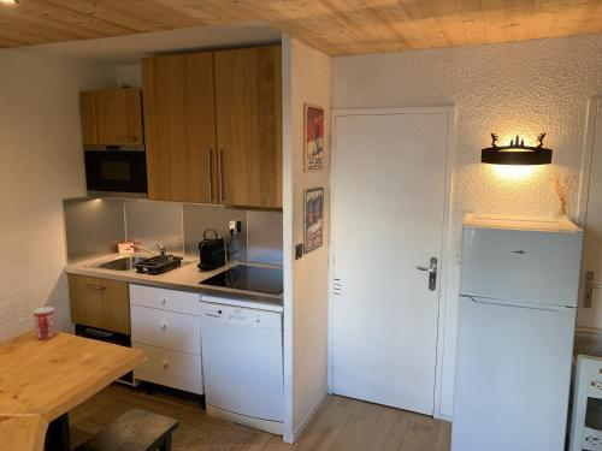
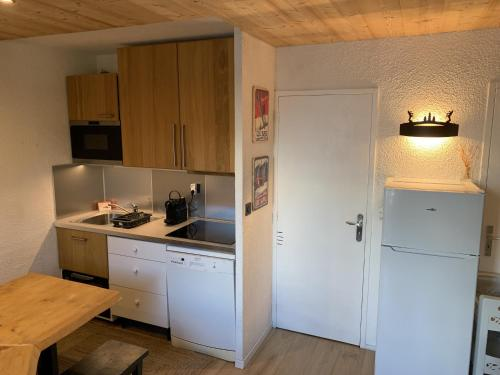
- mug (43, 325)
